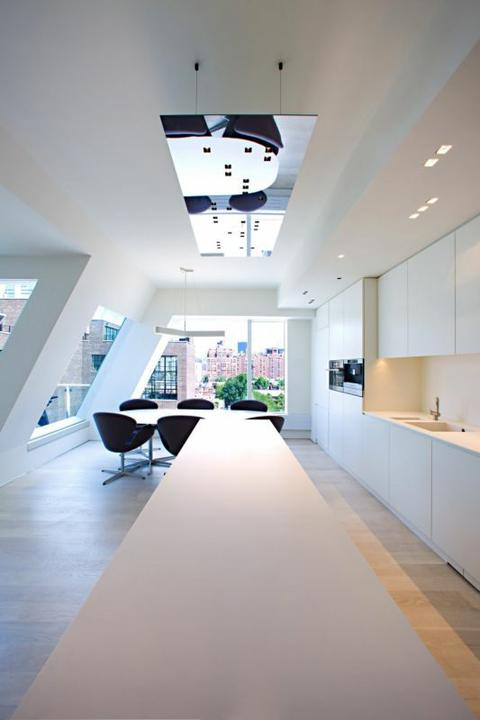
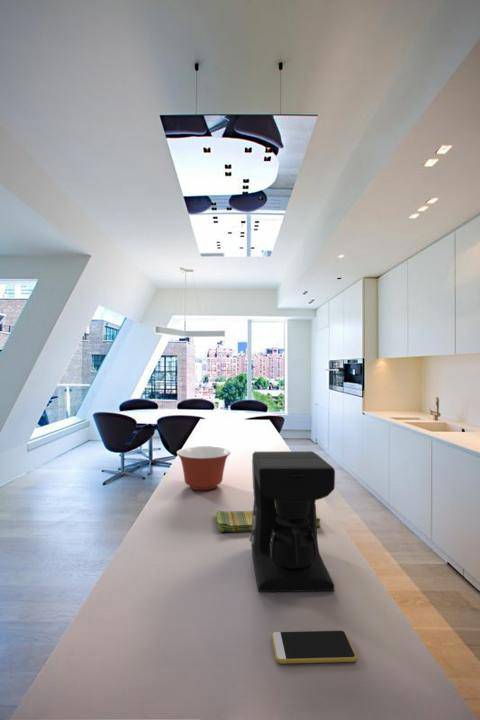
+ smartphone (312, 646)
+ dish towel (252, 517)
+ mixing bowl (203, 468)
+ coffee maker (287, 513)
